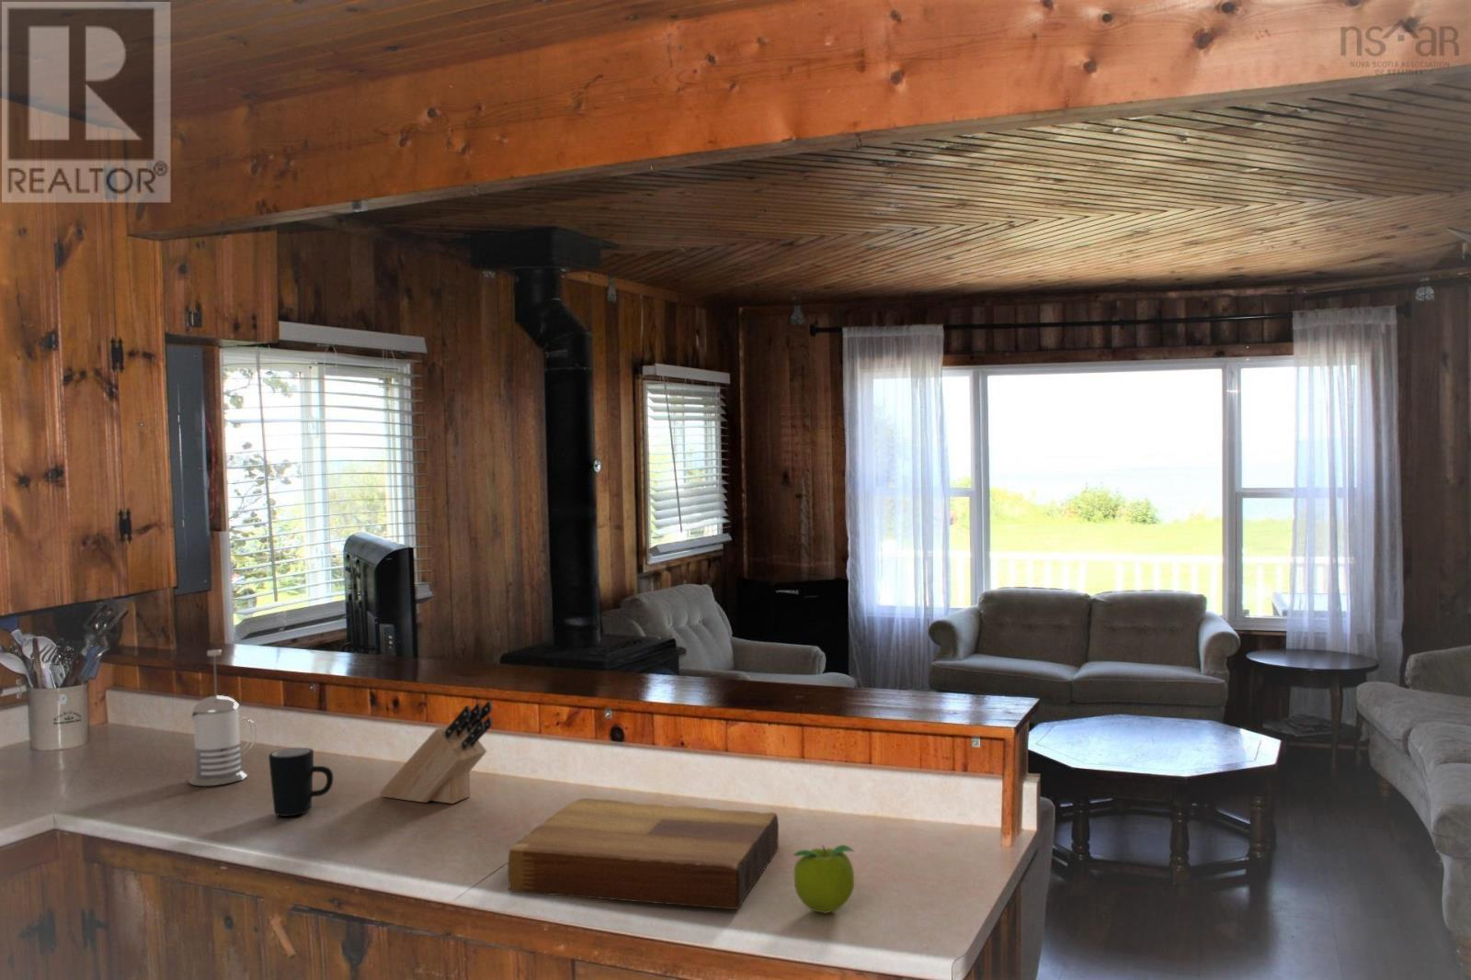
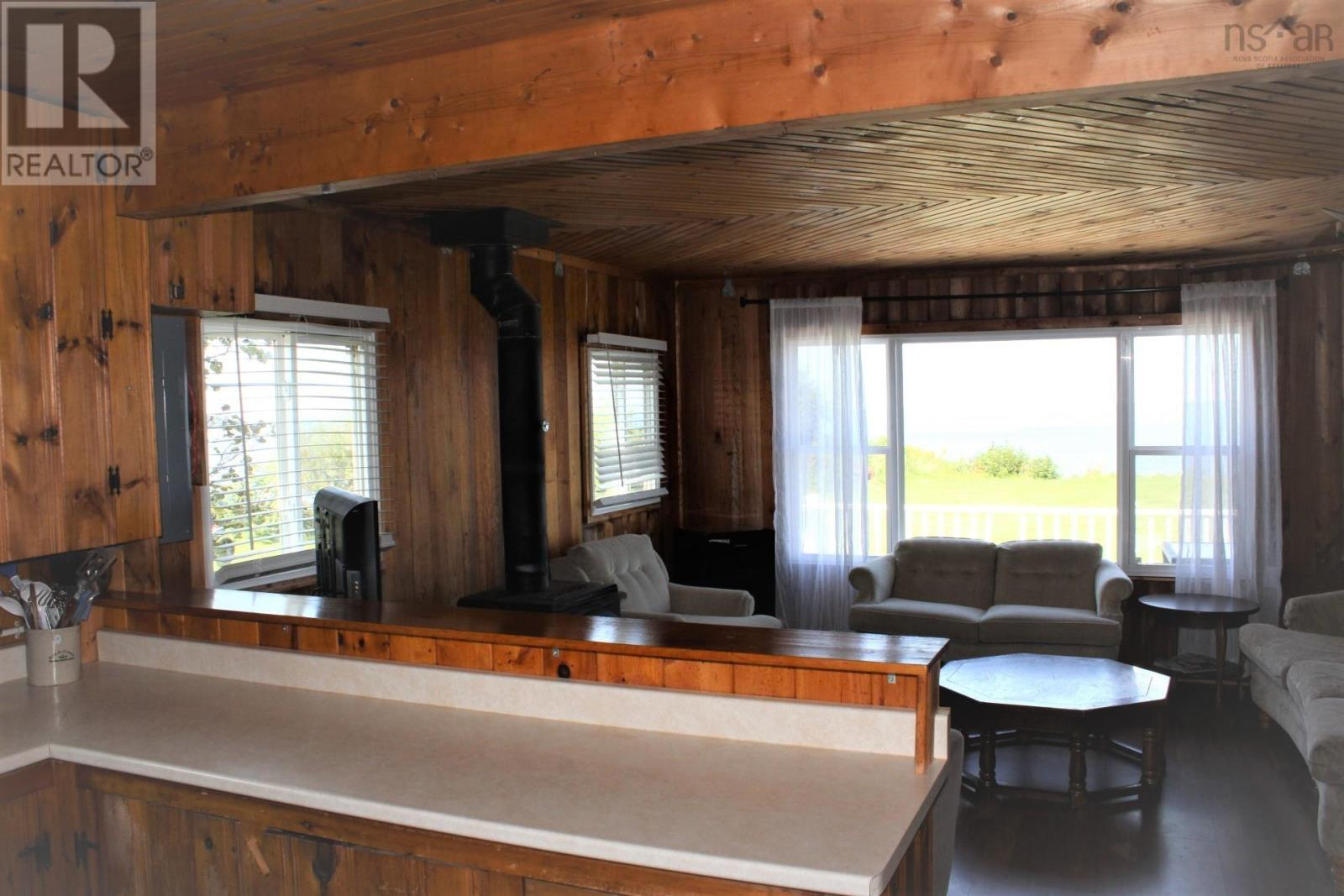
- knife block (439, 748)
- cutting board (647, 847)
- french press (221, 713)
- fruit (824, 877)
- mug (302, 782)
